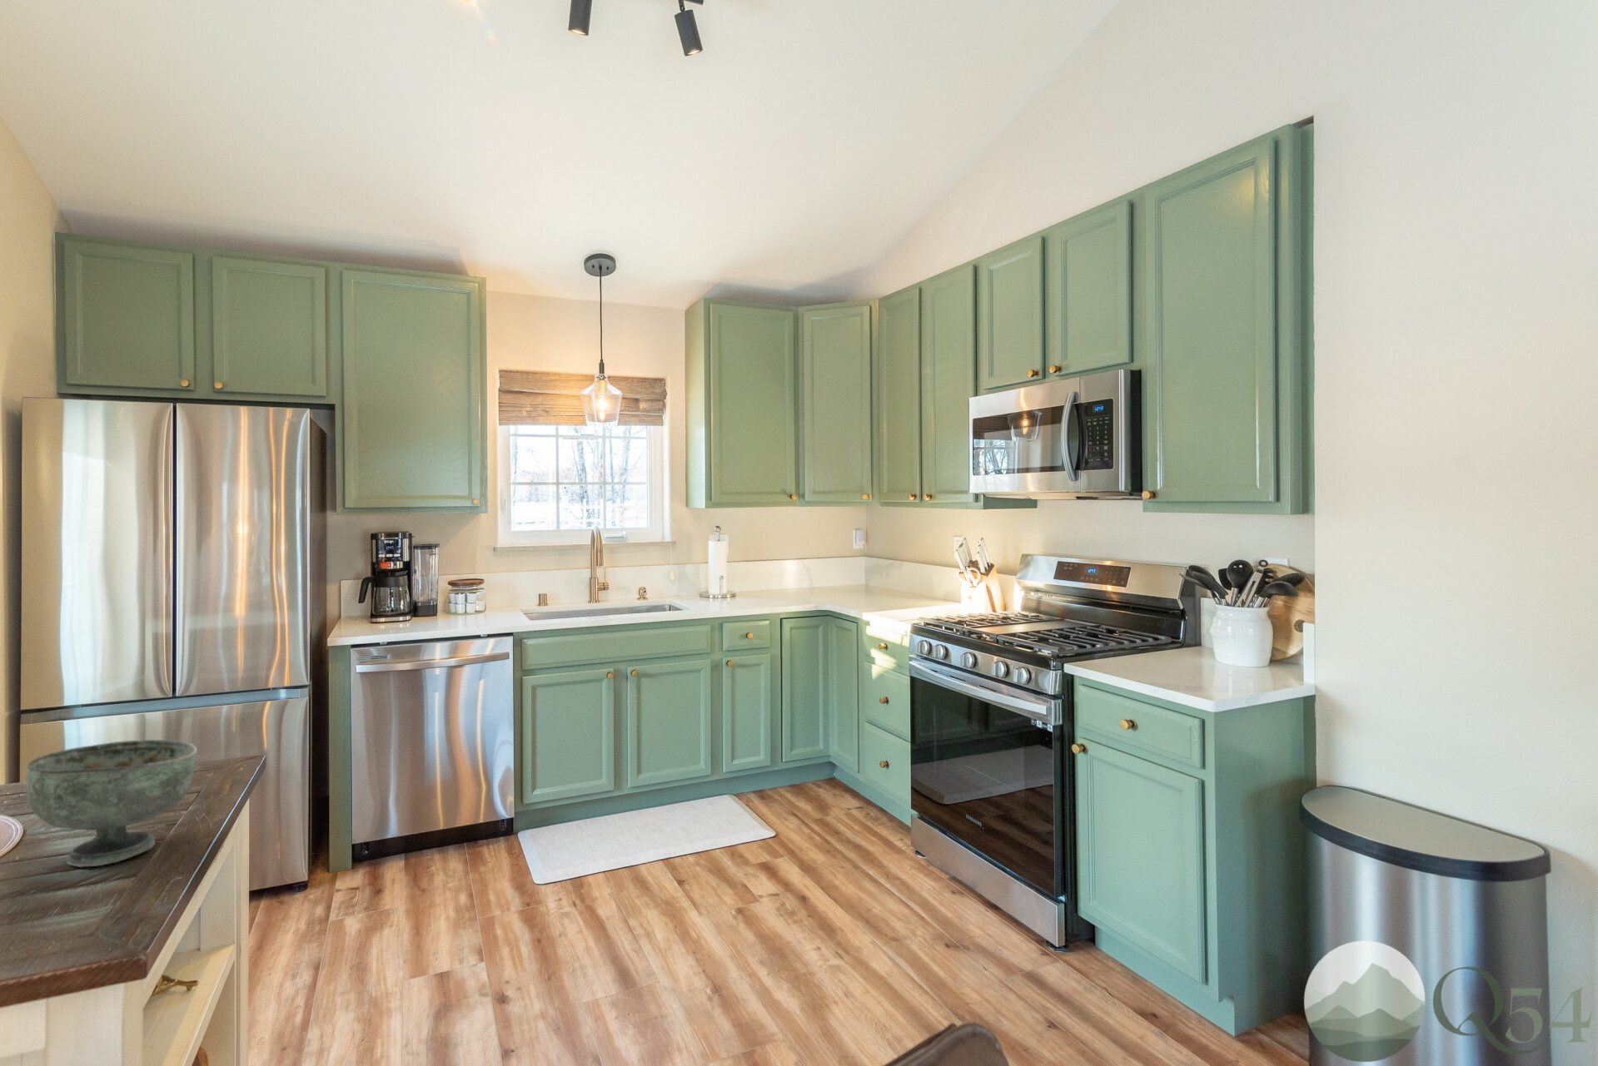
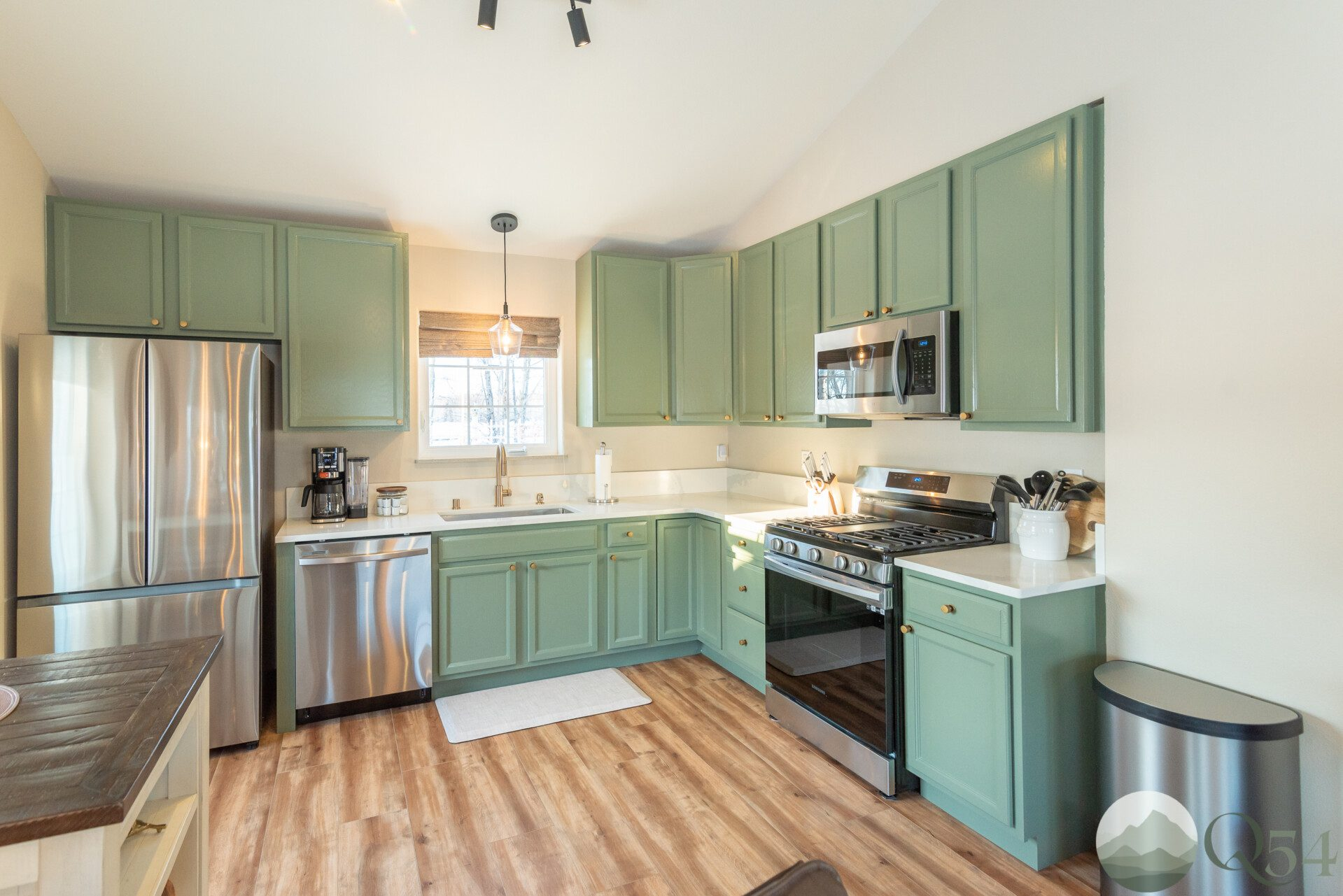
- bowl (114, 802)
